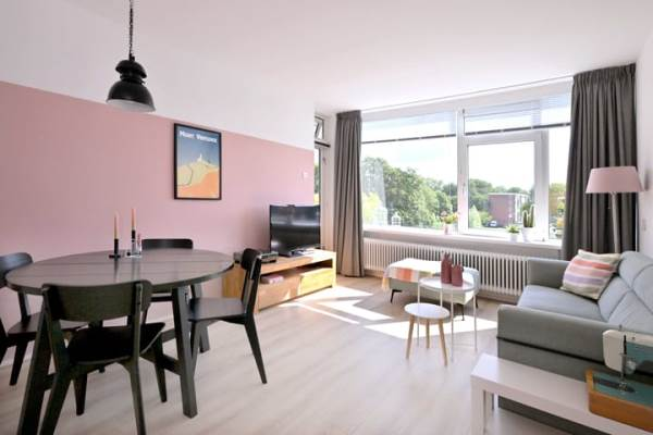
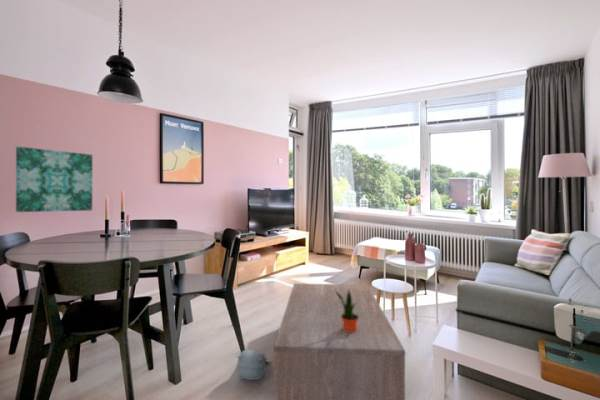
+ potted plant (346, 308)
+ wall art (57, 181)
+ coffee table (333, 334)
+ plush toy (254, 359)
